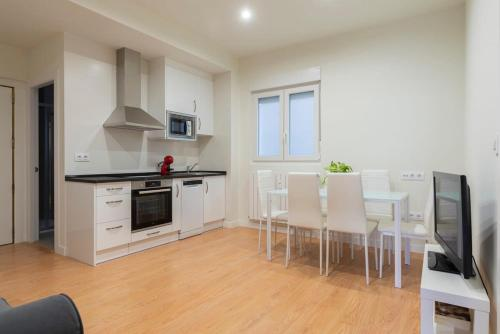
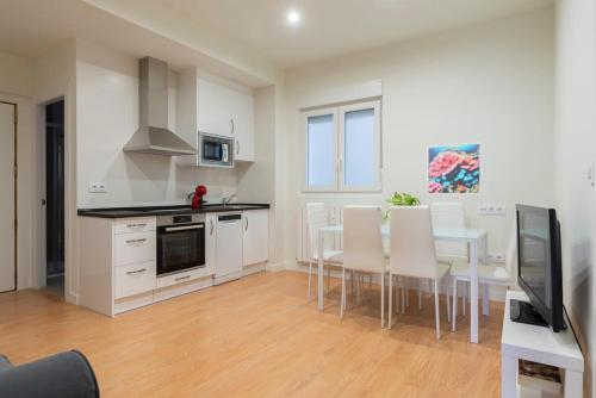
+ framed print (453, 169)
